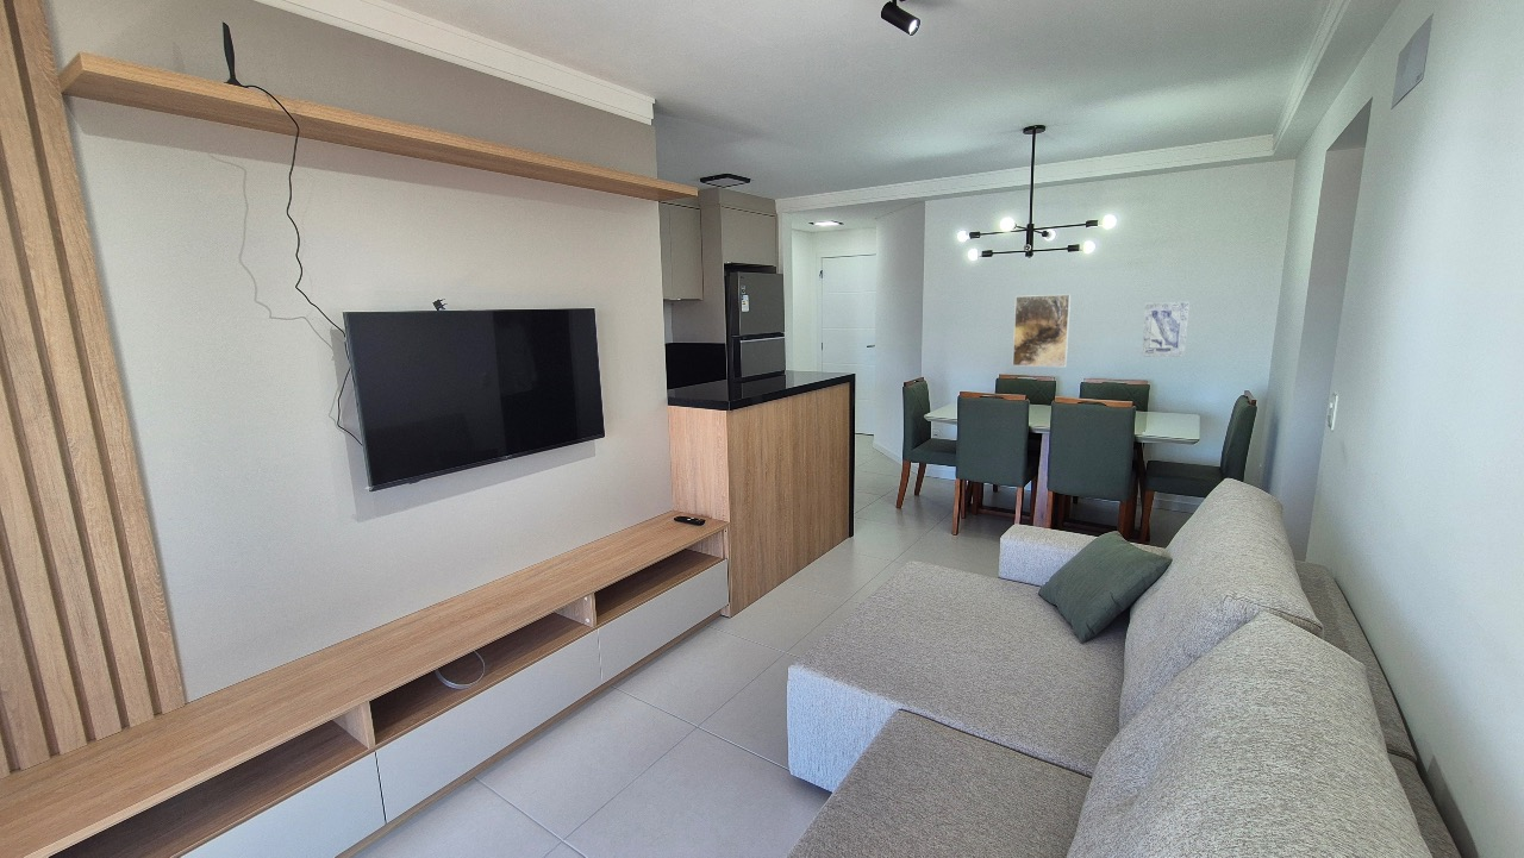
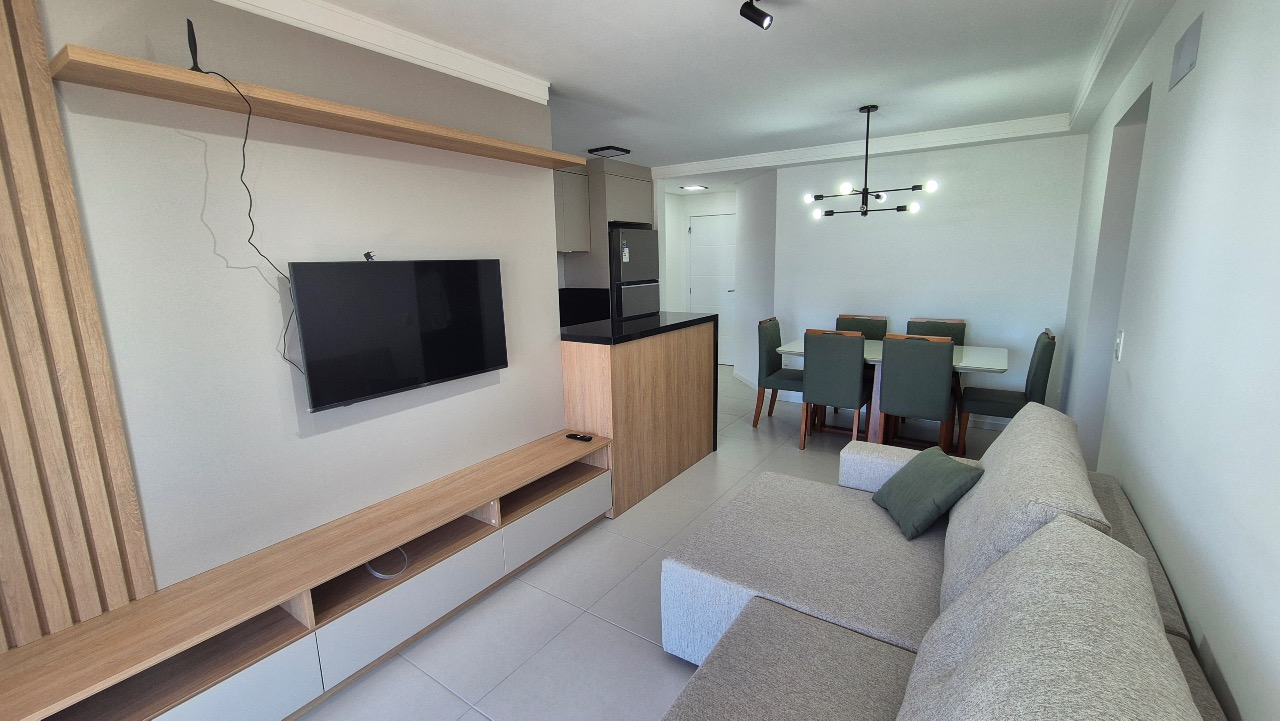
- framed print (1041, 331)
- wall art (1164, 330)
